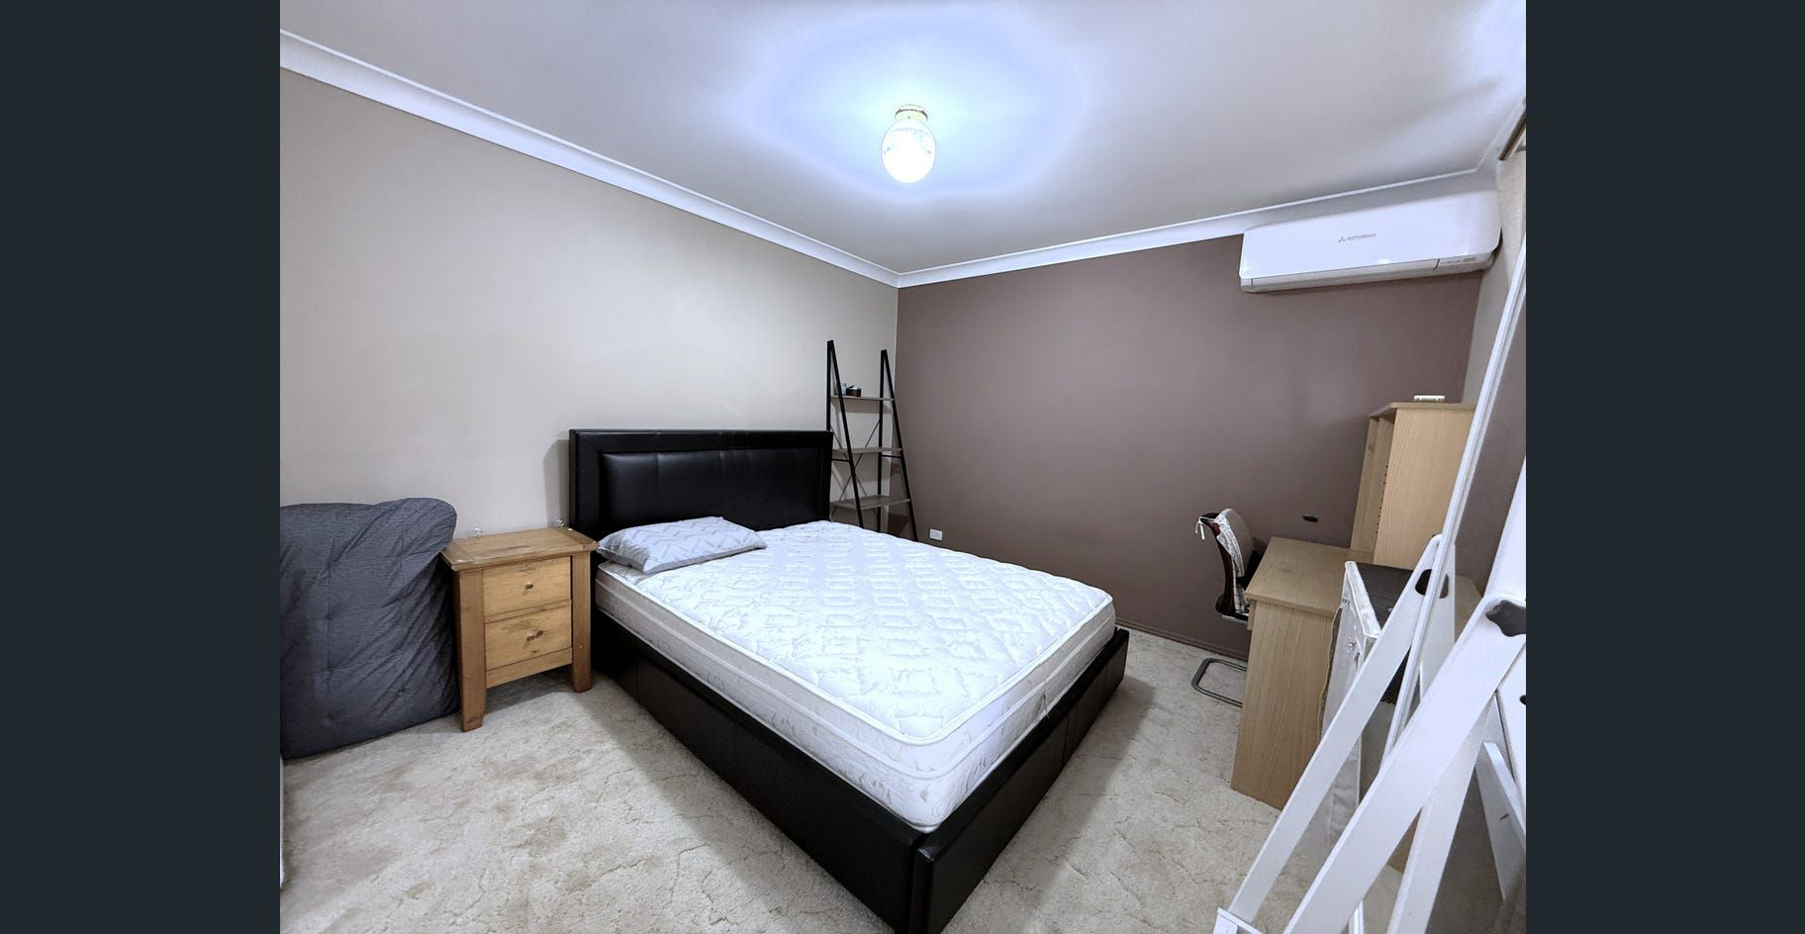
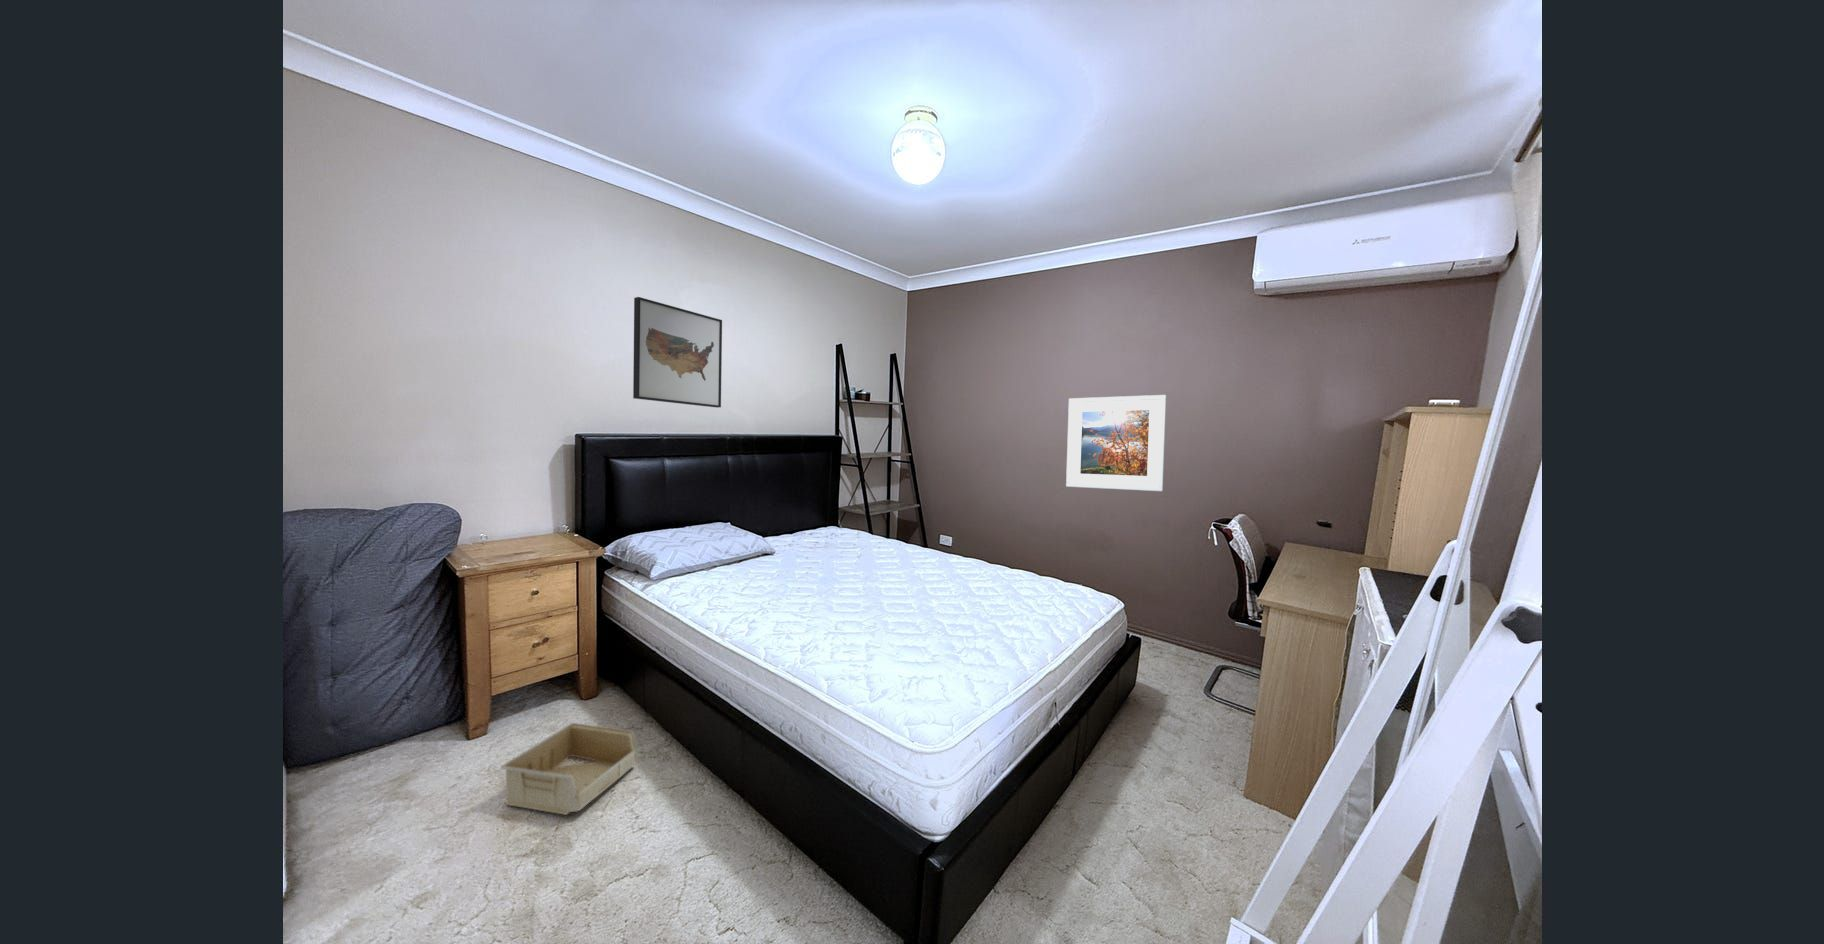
+ wall art (680, 356)
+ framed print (1112, 442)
+ storage bin (573, 765)
